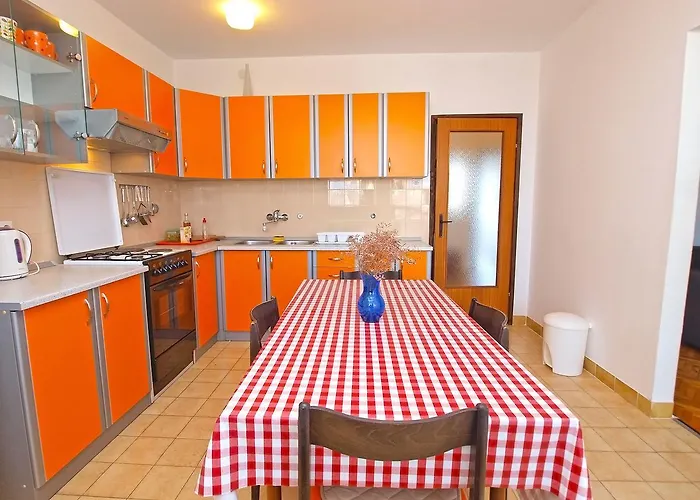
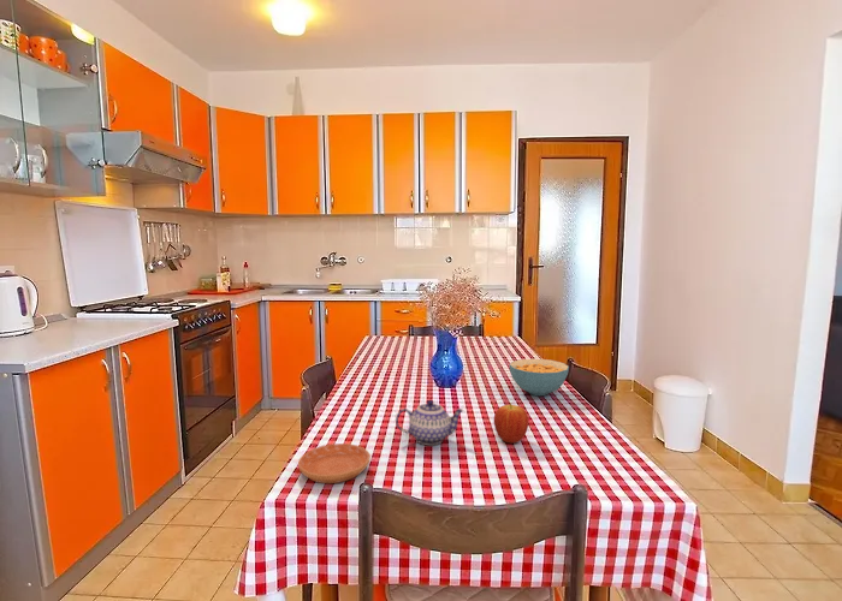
+ fruit (510, 421)
+ teapot (429, 419)
+ cereal bowl (538, 379)
+ saucer (334, 463)
